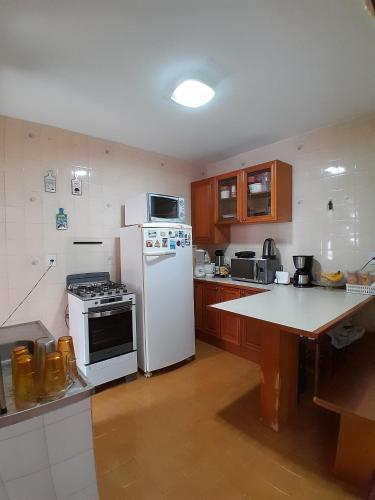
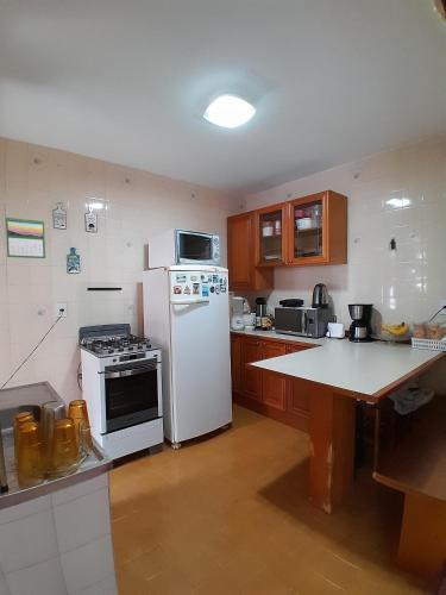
+ calendar (26, 237)
